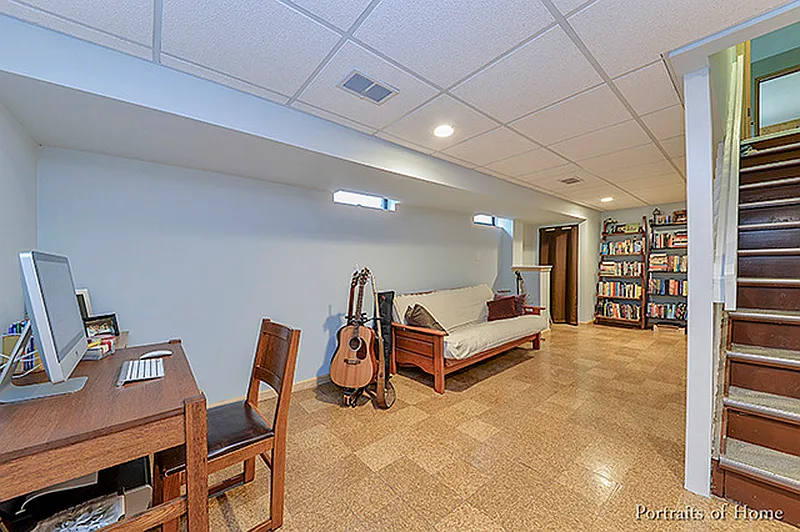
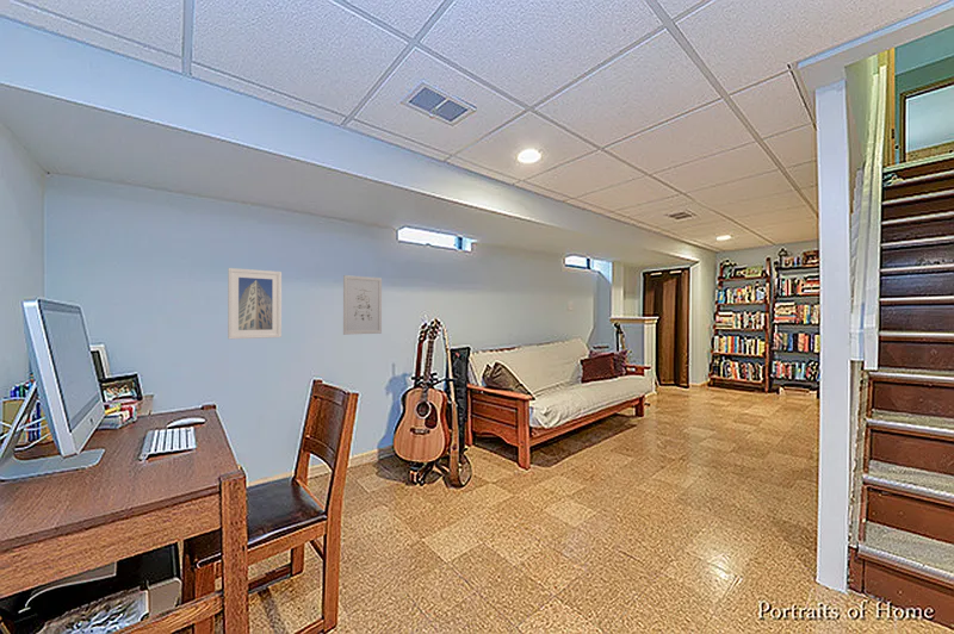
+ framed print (255, 304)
+ wall art (363, 305)
